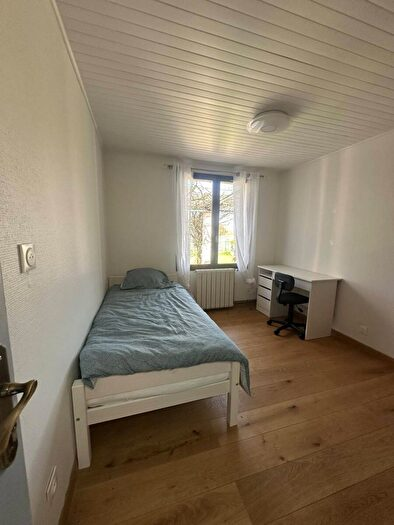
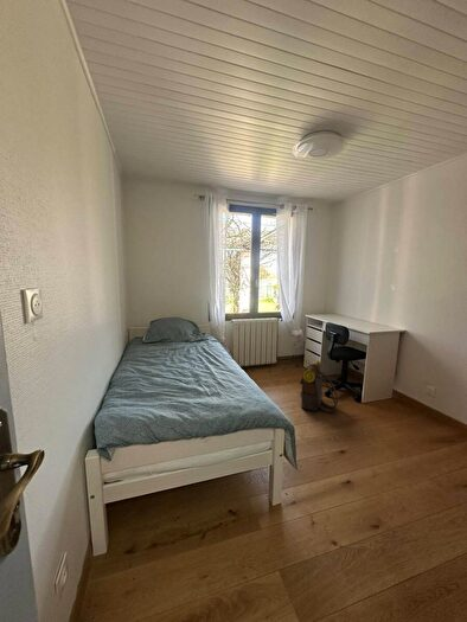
+ backpack (318, 386)
